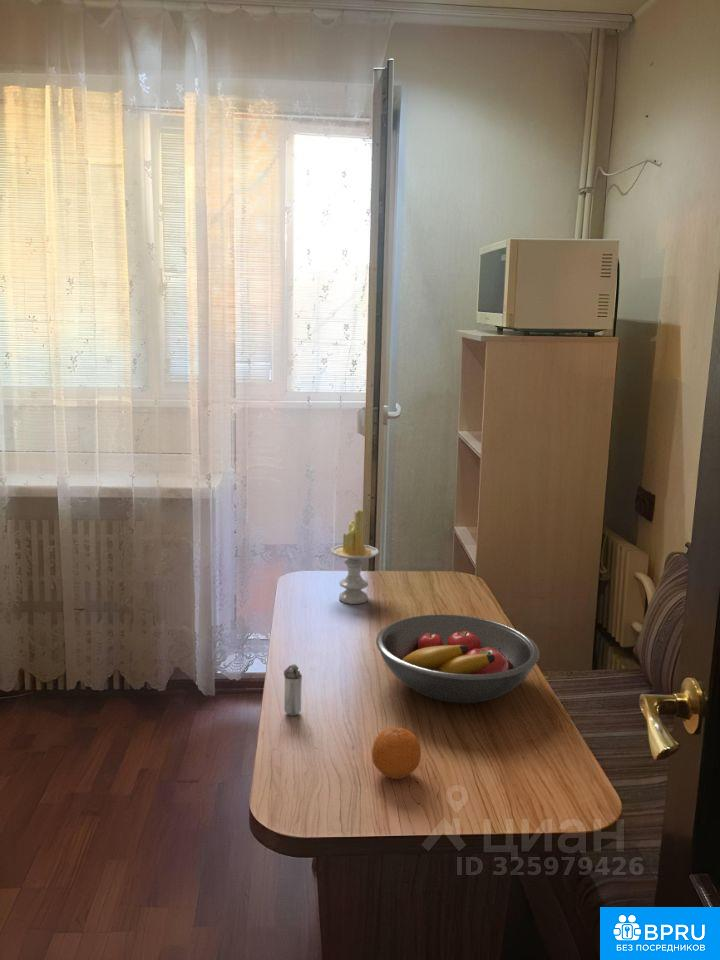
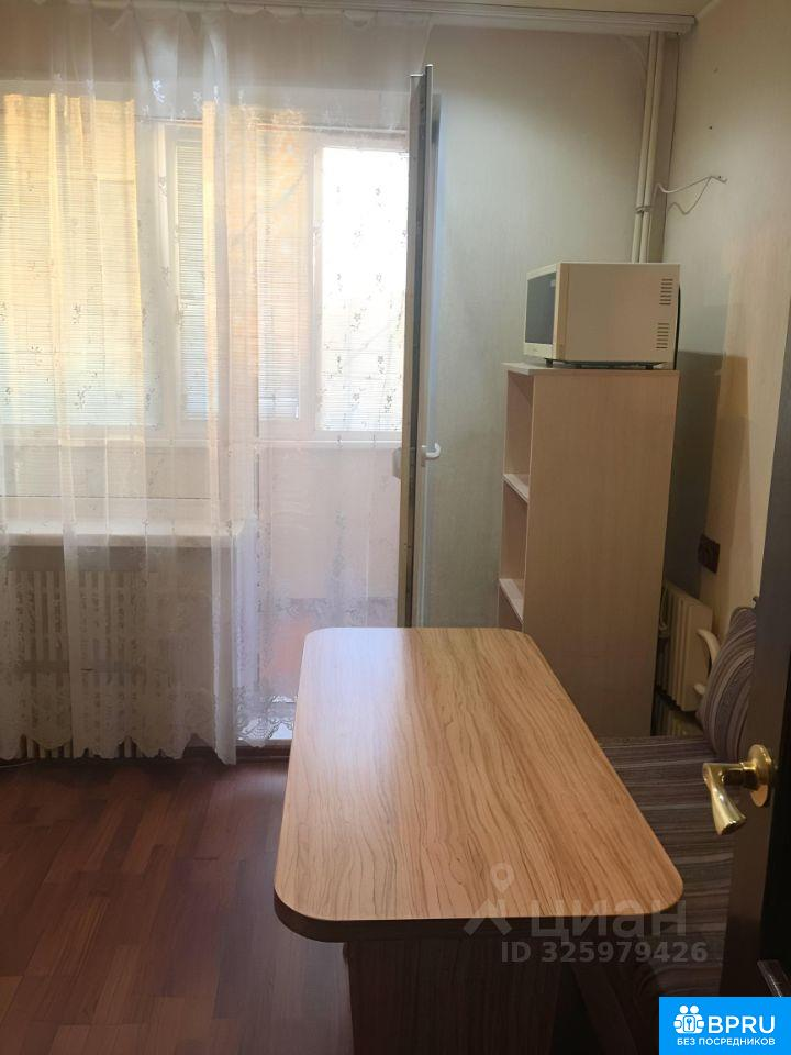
- fruit bowl (456, 658)
- candle (354, 553)
- fruit (396, 753)
- shaker (292, 689)
